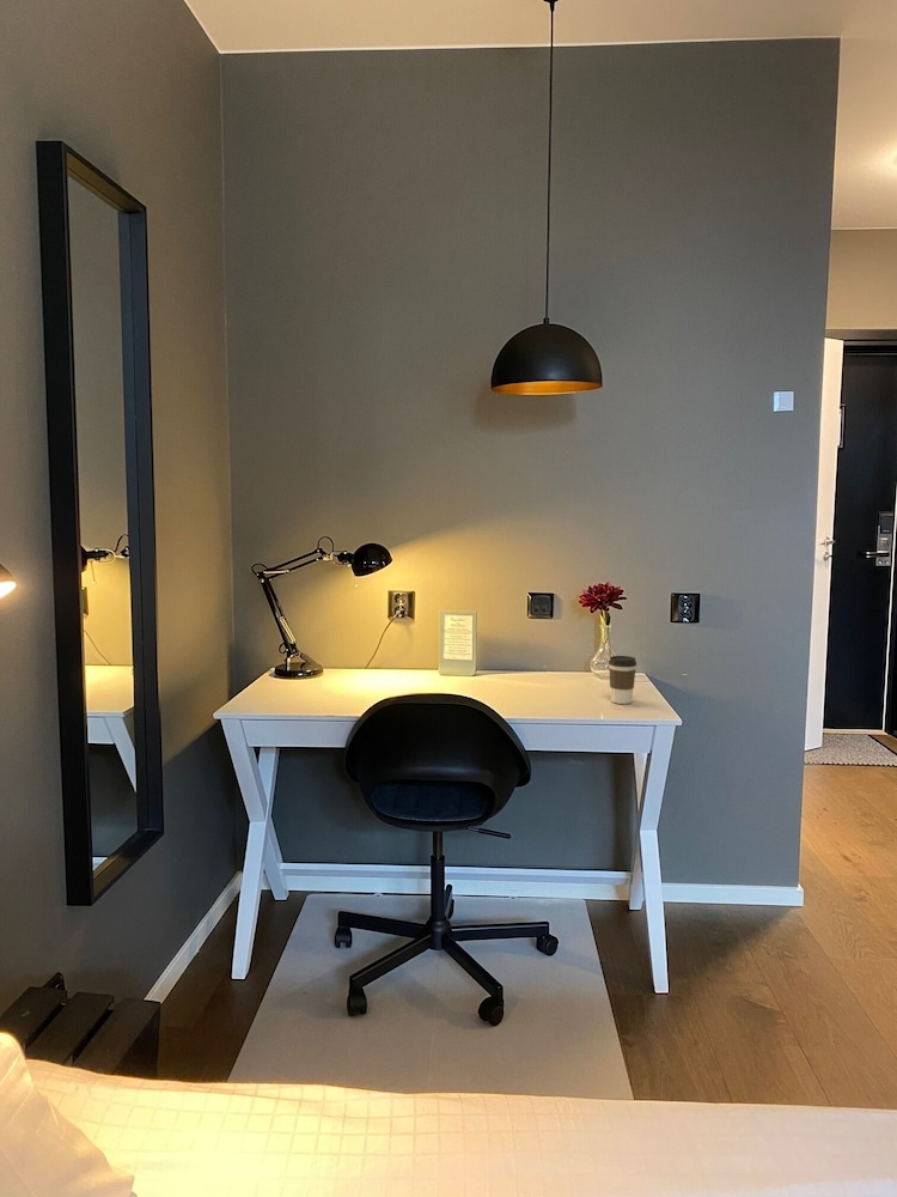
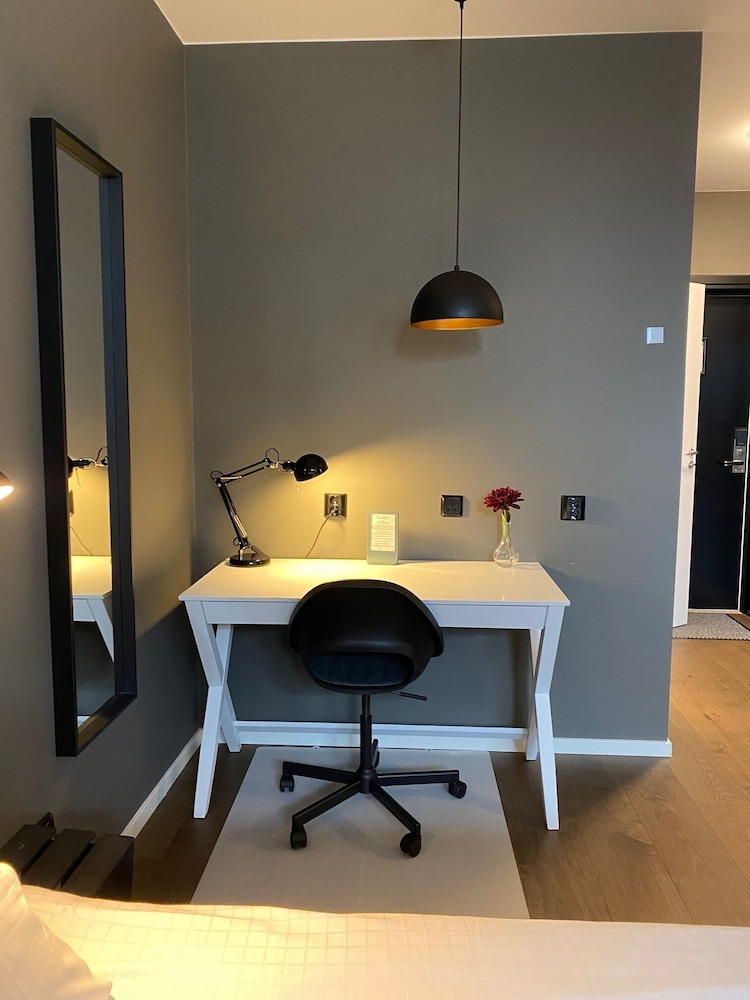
- coffee cup (622, 679)
